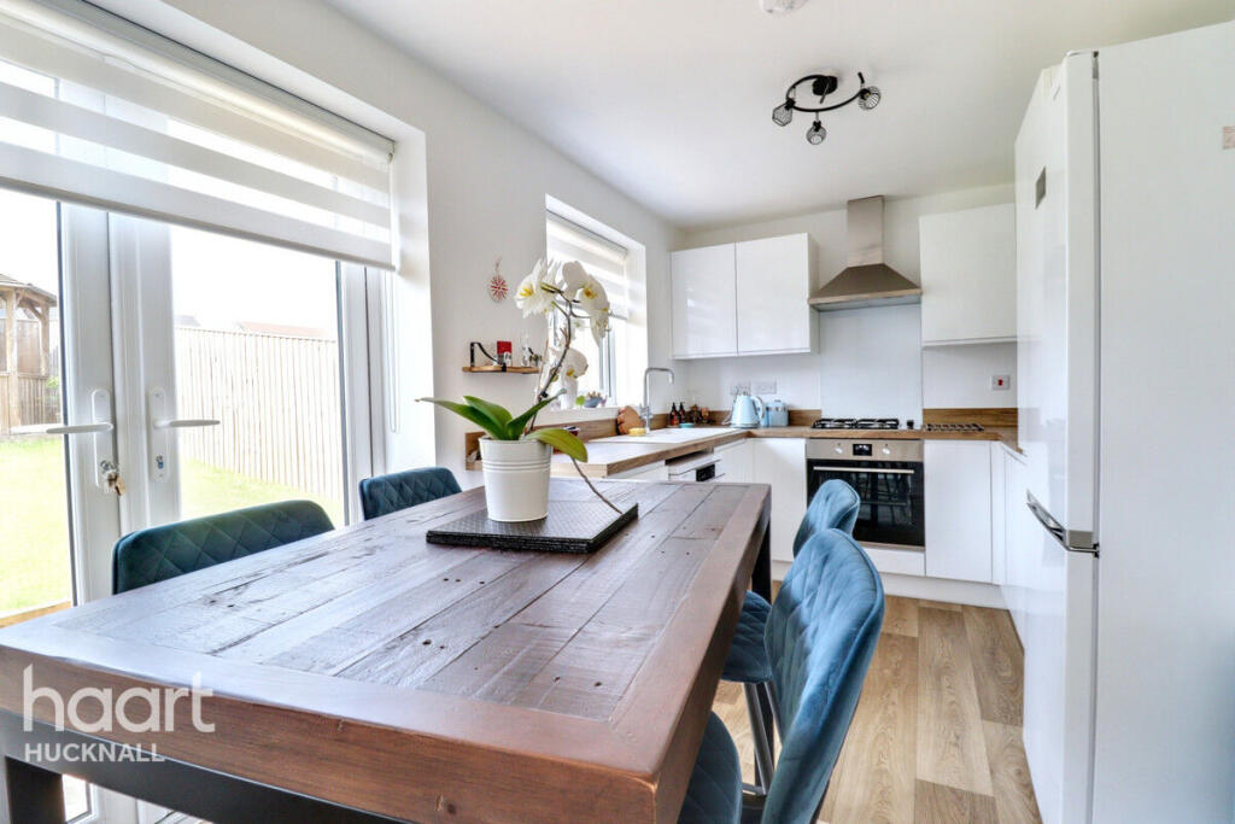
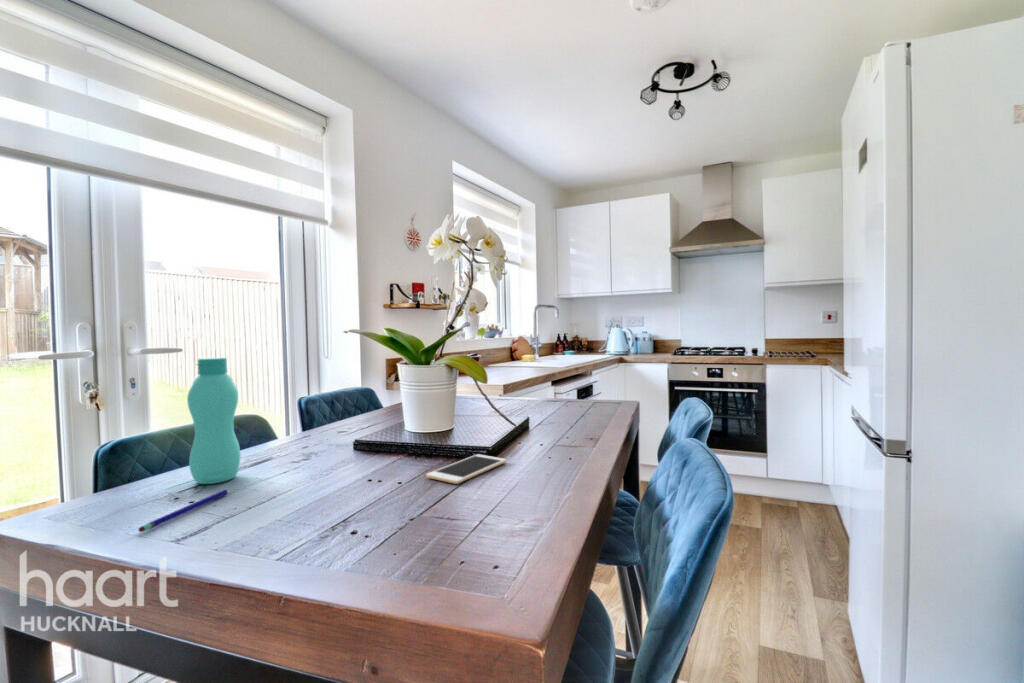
+ pen (187, 509)
+ bottle (214, 418)
+ cell phone (468, 467)
